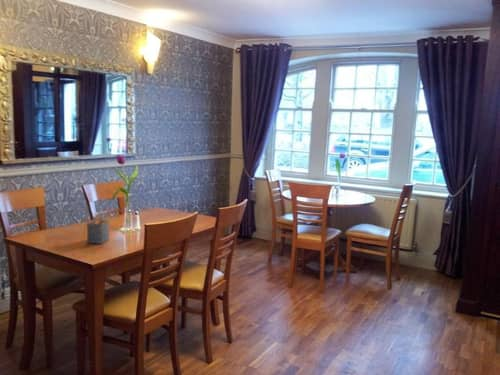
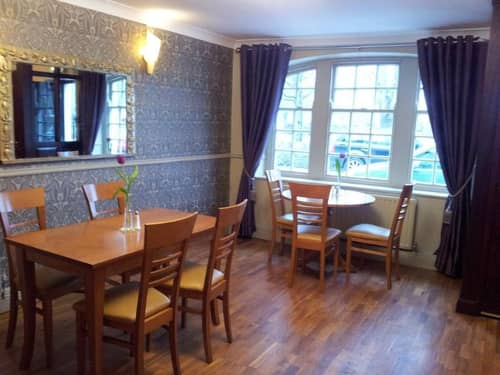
- napkin holder (98, 227)
